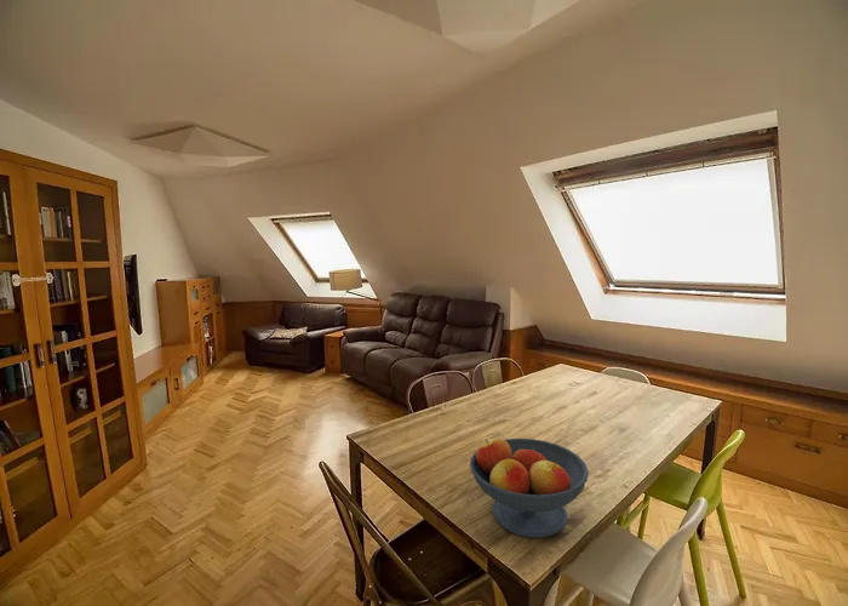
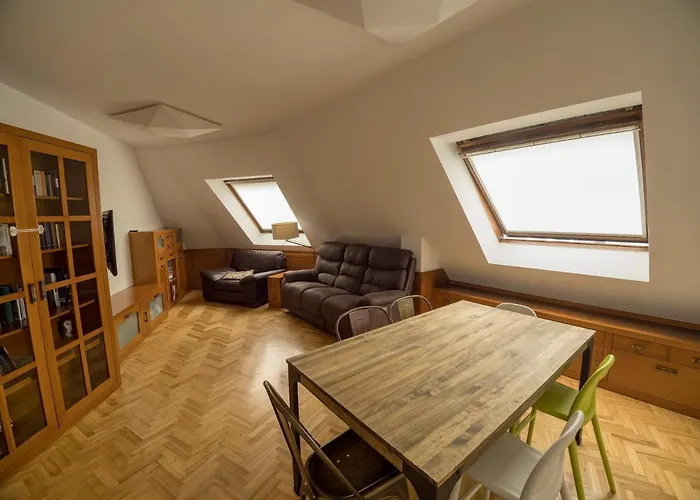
- fruit bowl (527, 479)
